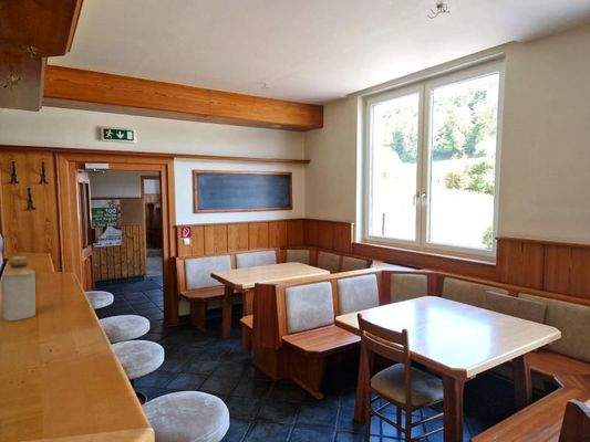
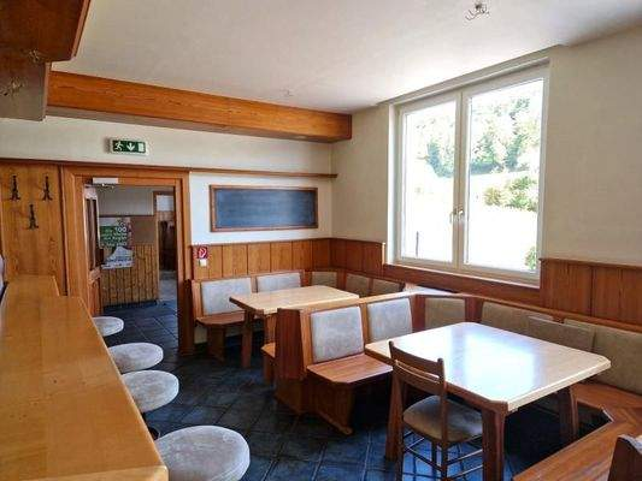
- bottle (19, 286)
